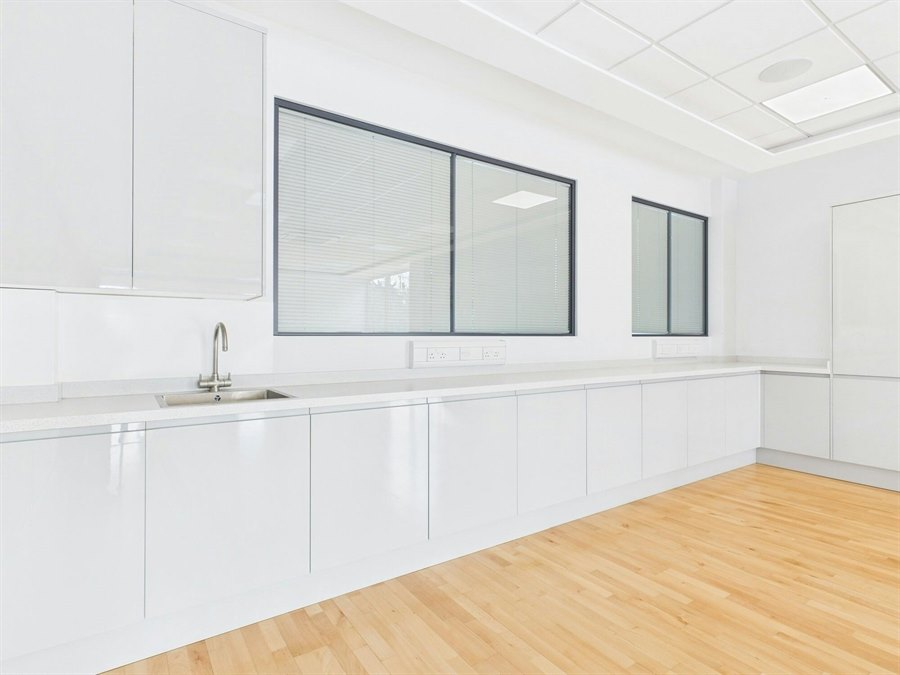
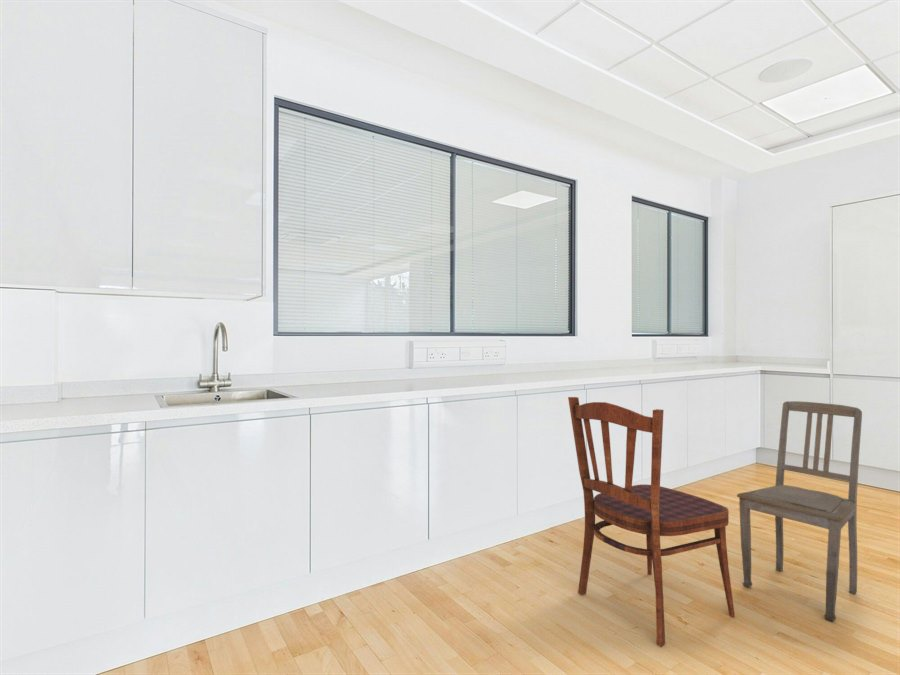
+ dining chair (803, 498)
+ dining chair (649, 502)
